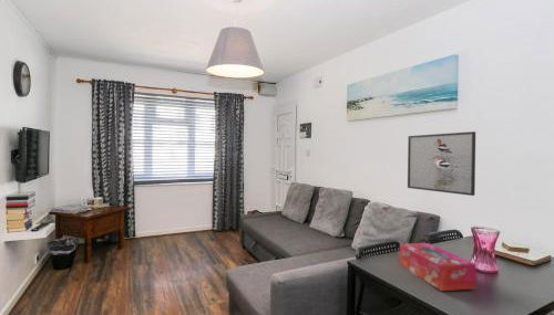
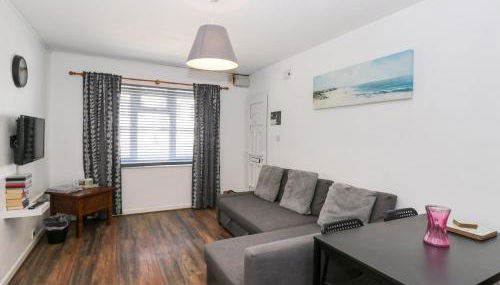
- tissue box (433, 264)
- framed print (438, 162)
